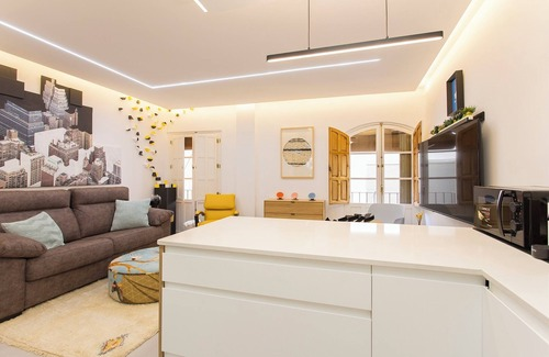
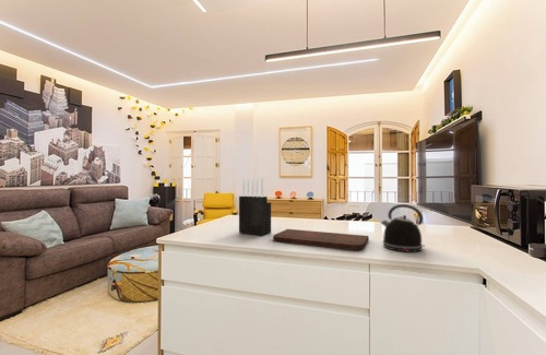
+ cutting board (319, 238)
+ kettle (402, 225)
+ knife block (256, 204)
